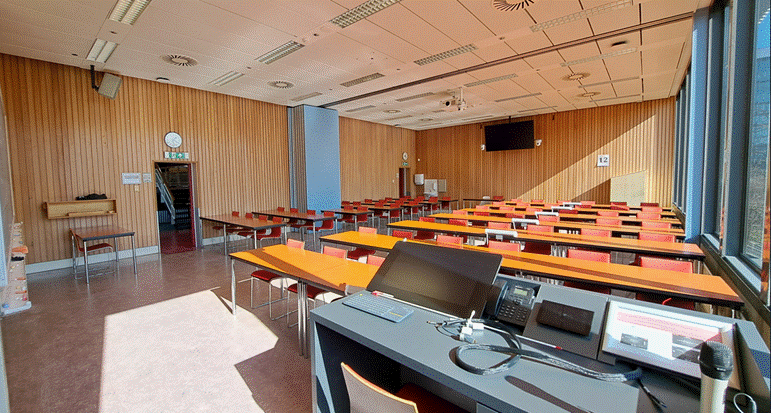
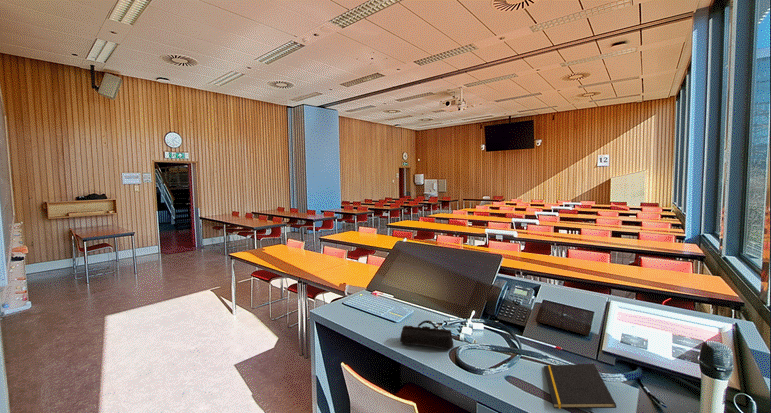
+ pencil case (426, 332)
+ notepad (575, 384)
